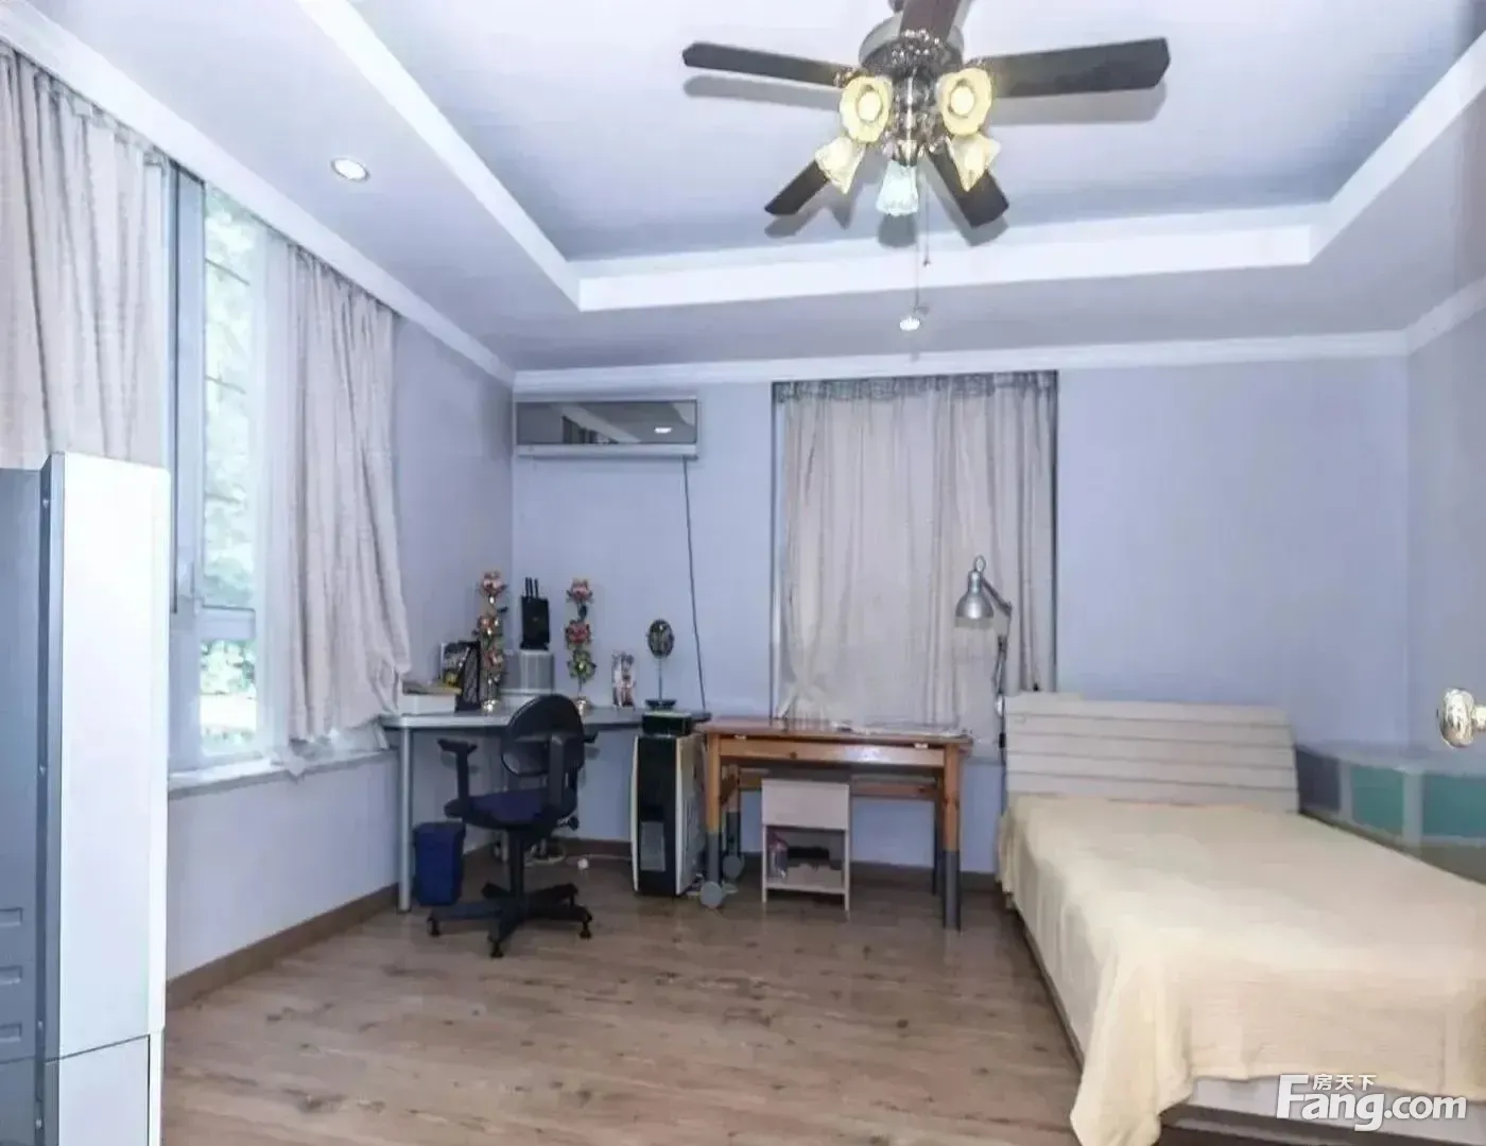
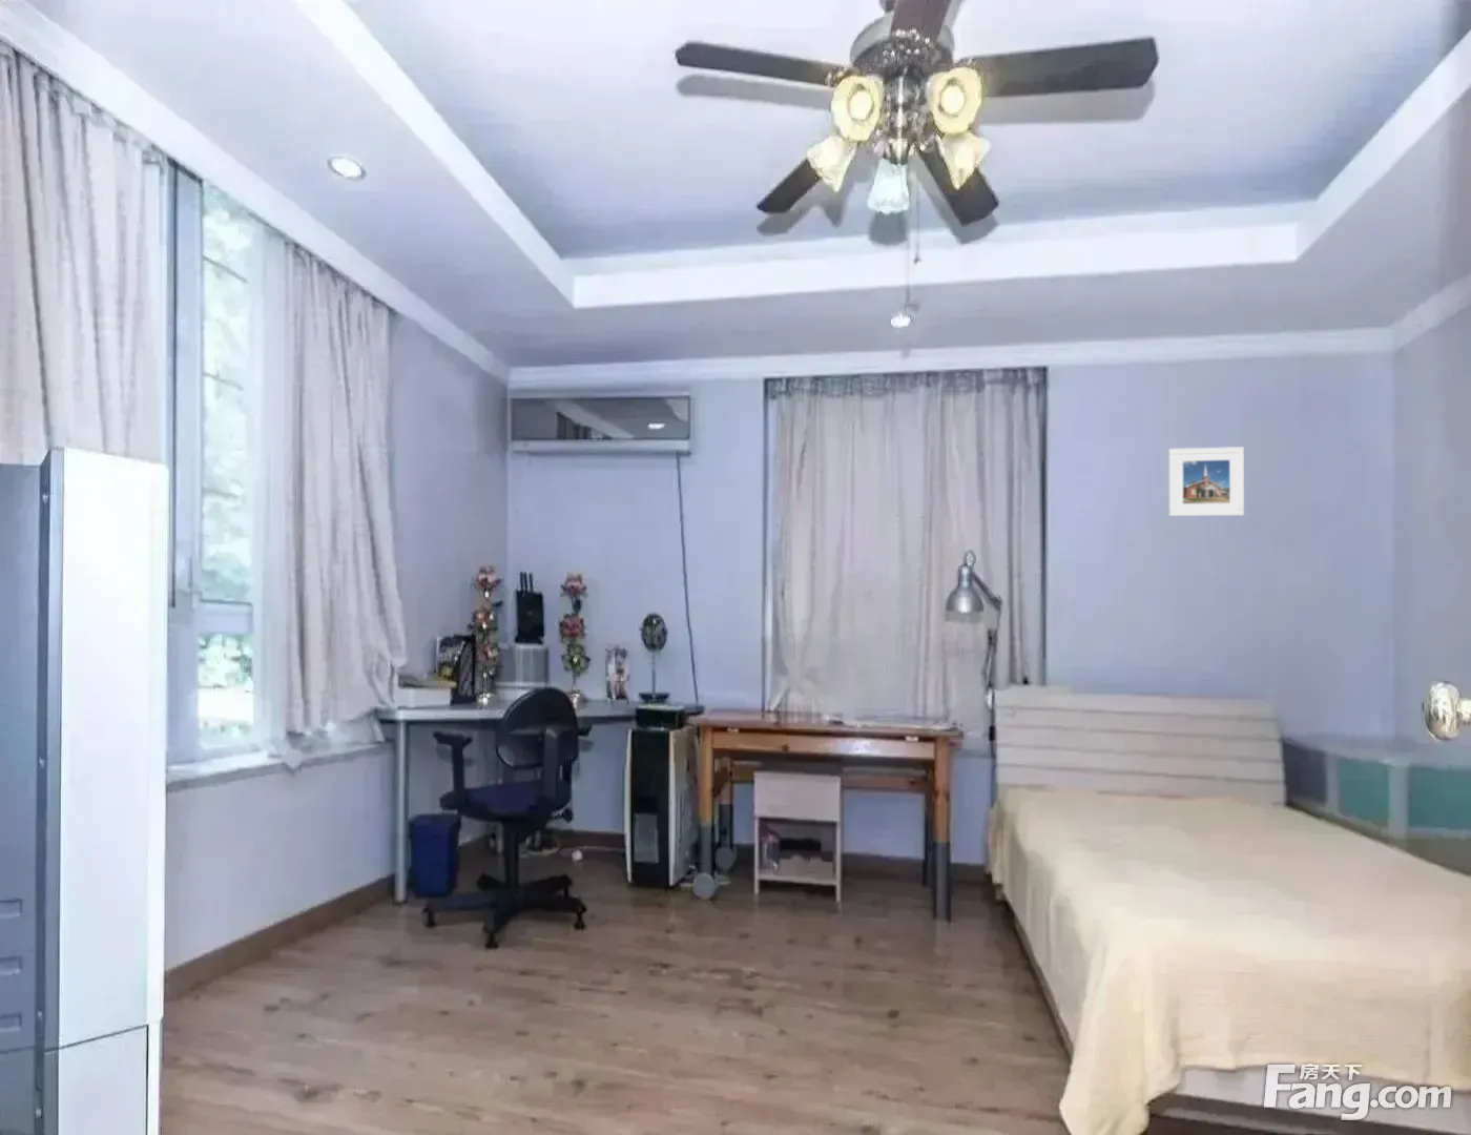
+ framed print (1205, 482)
